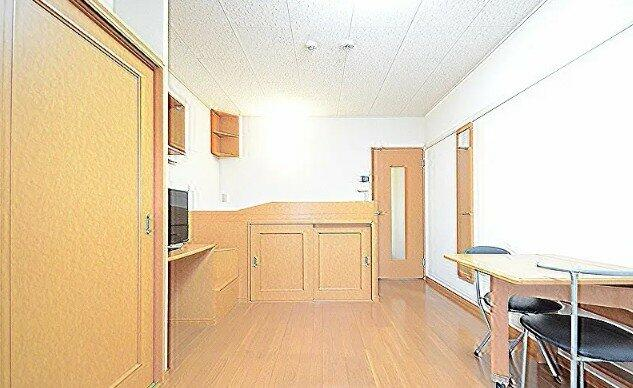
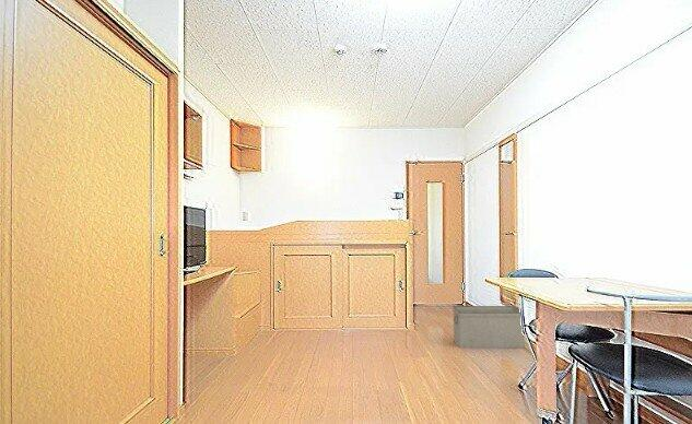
+ storage bin (488, 327)
